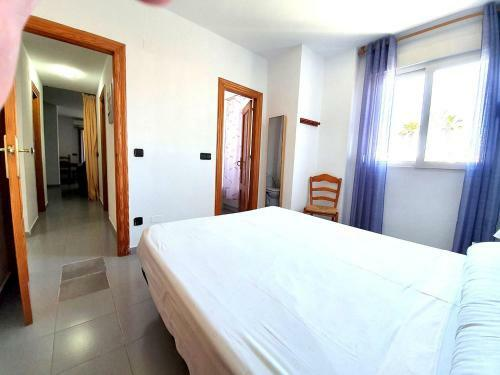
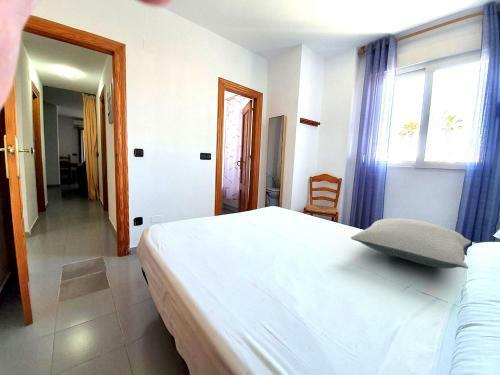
+ pillow (409, 240)
